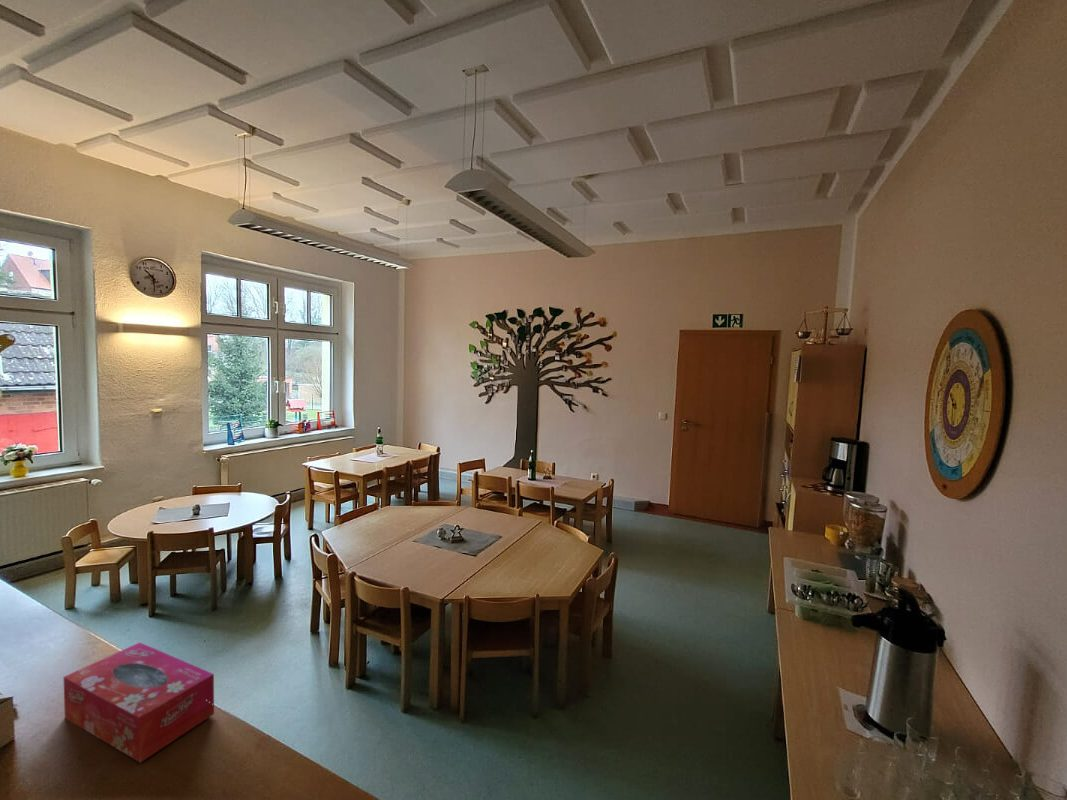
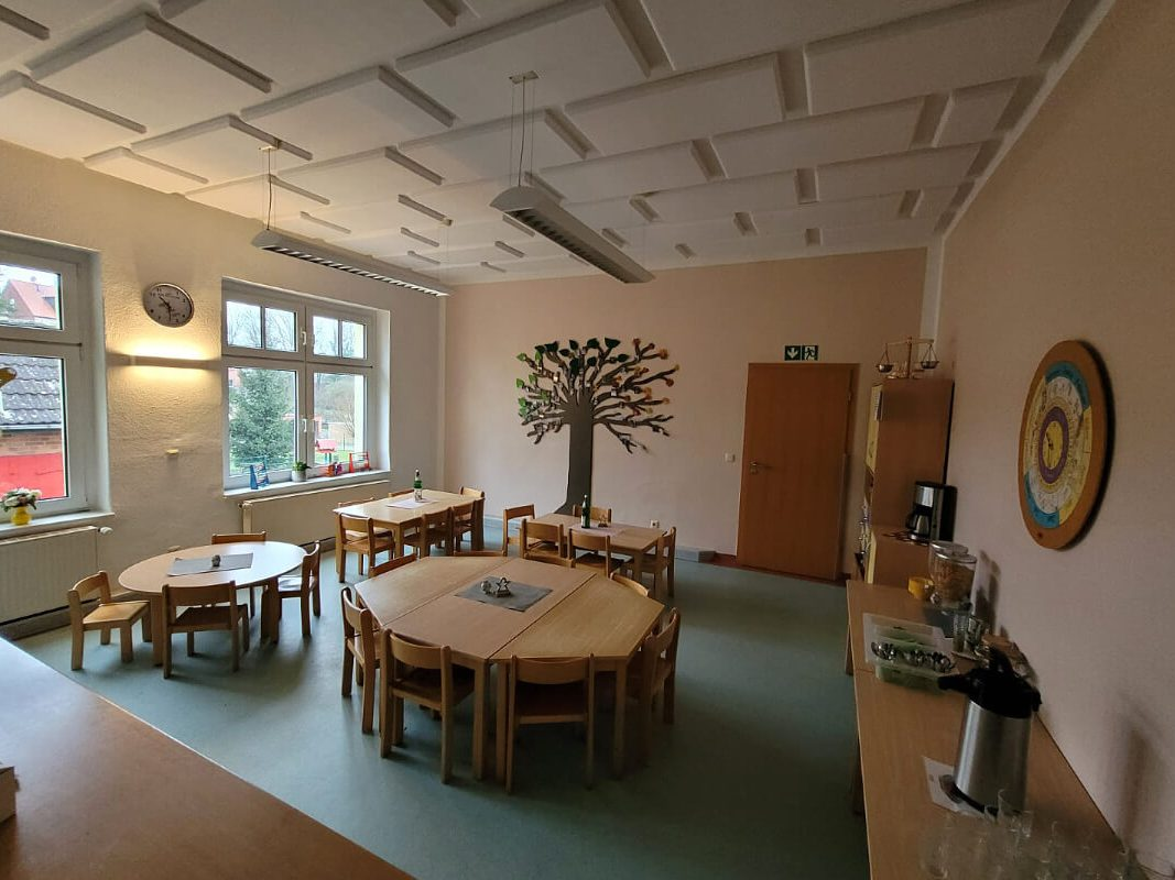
- tissue box (140, 695)
